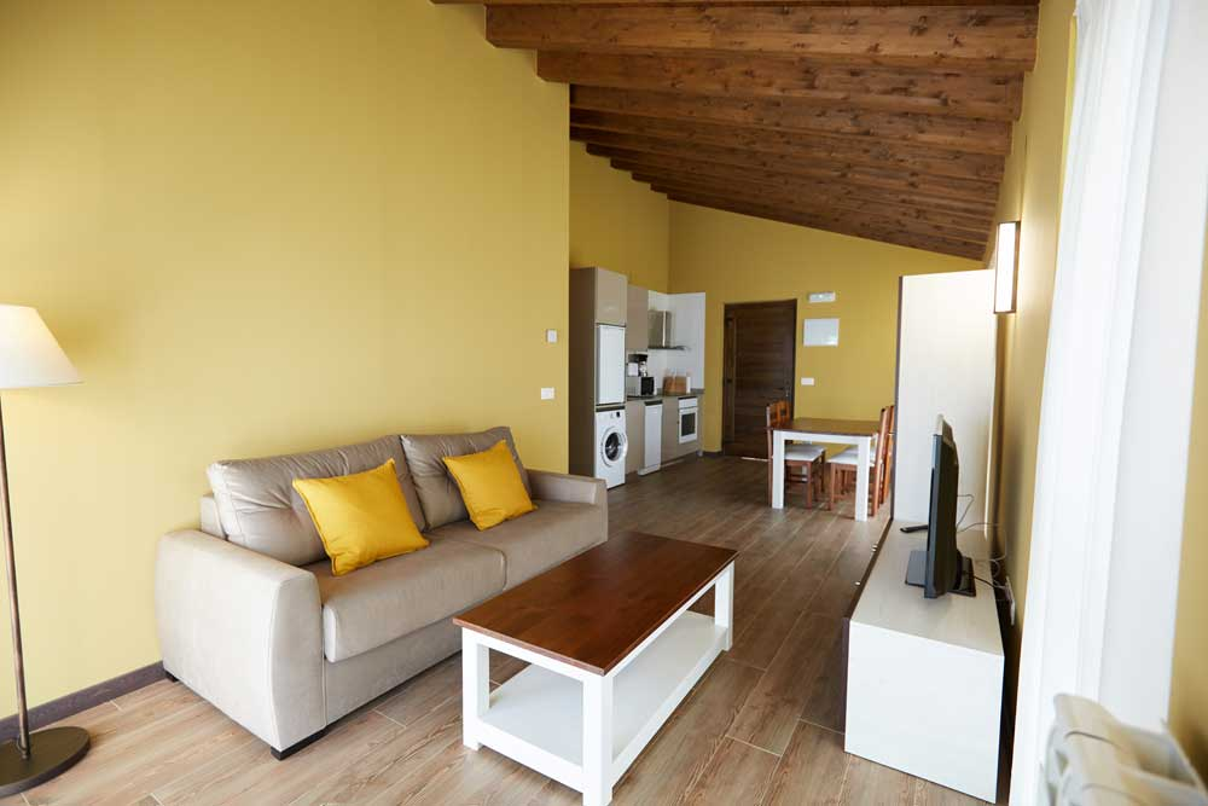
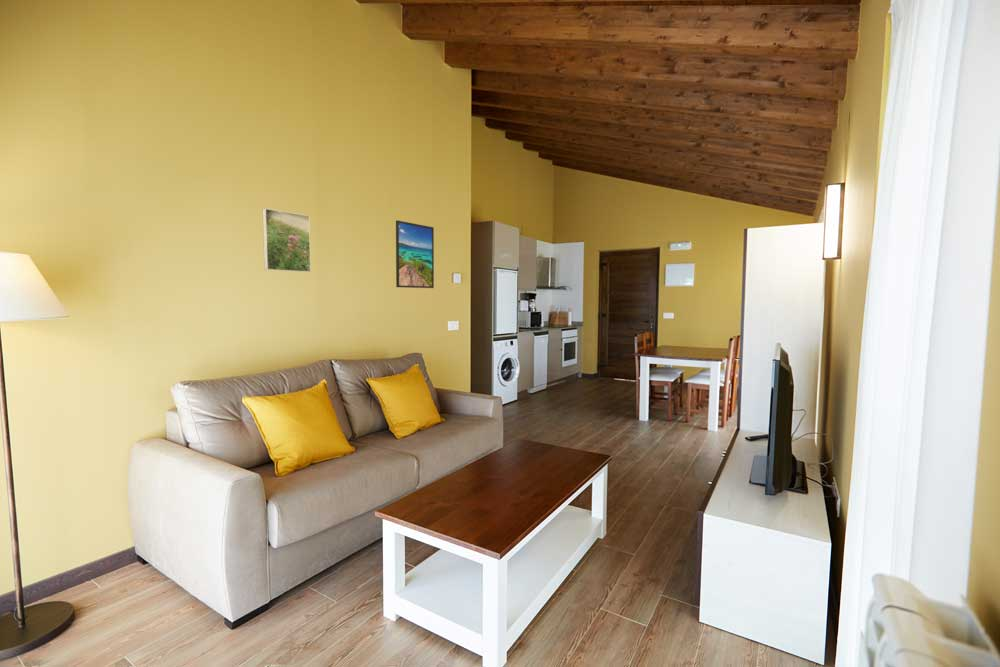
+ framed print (287, 241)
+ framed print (415, 256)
